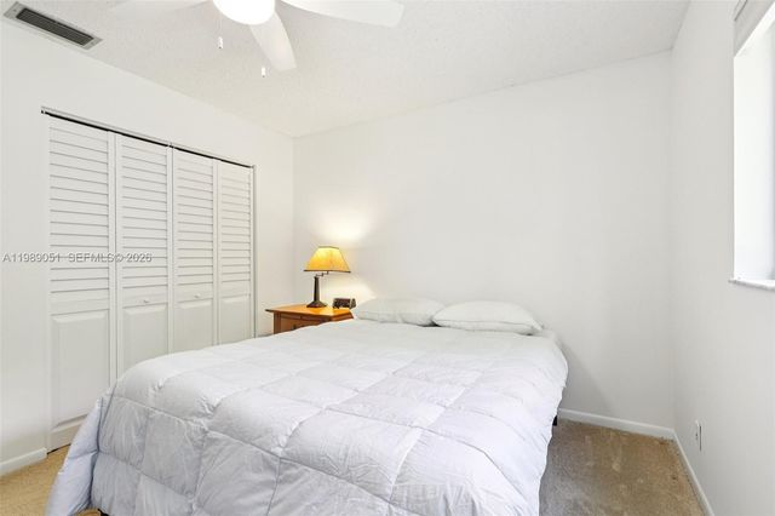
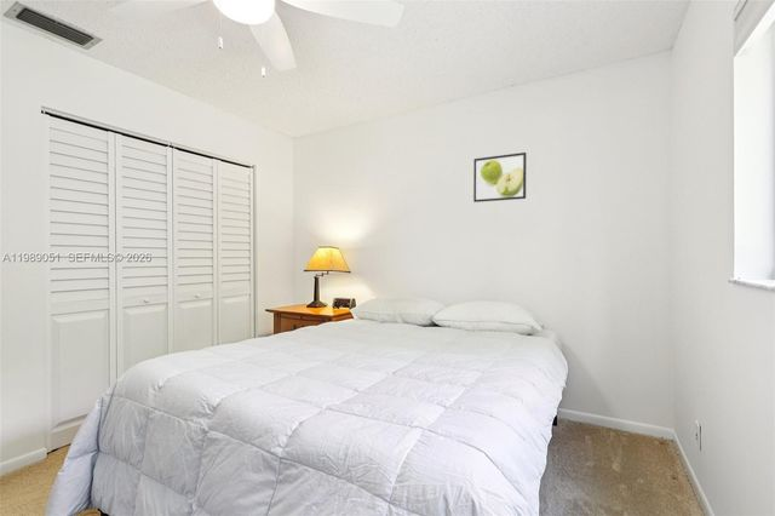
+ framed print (499, 178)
